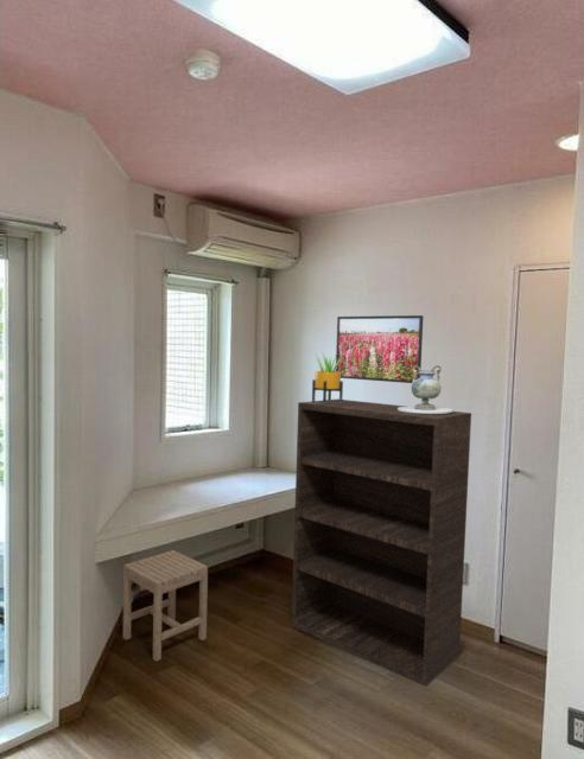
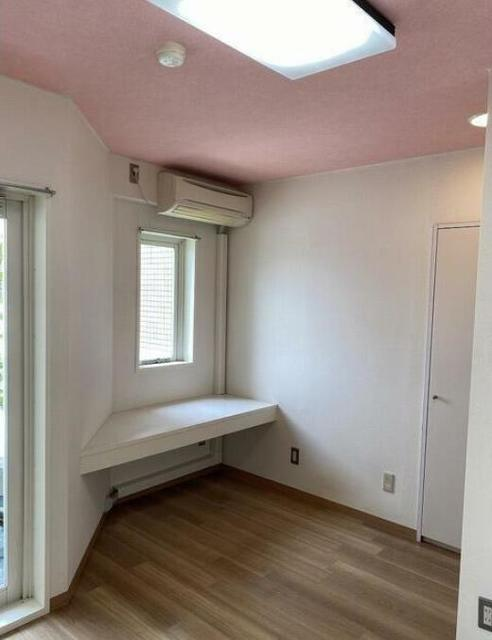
- potted plant (328, 375)
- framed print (376, 347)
- stool (165, 601)
- decorative vase (425, 388)
- bookshelf (375, 525)
